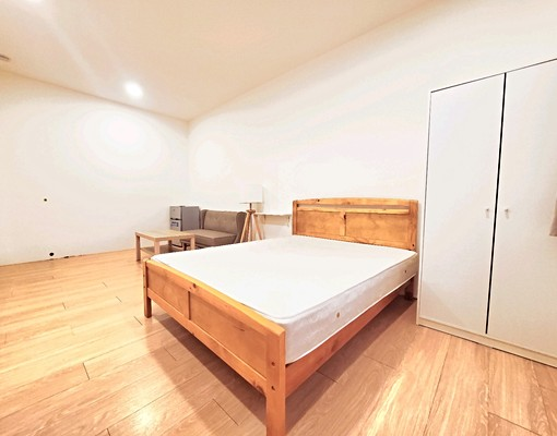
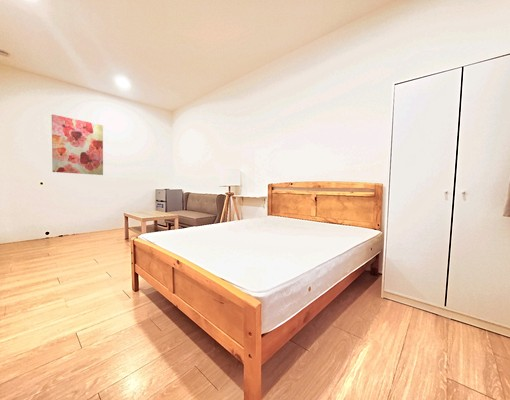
+ wall art (79, 147)
